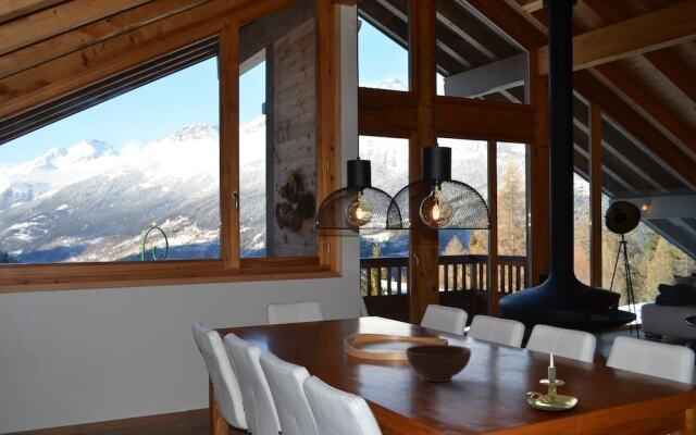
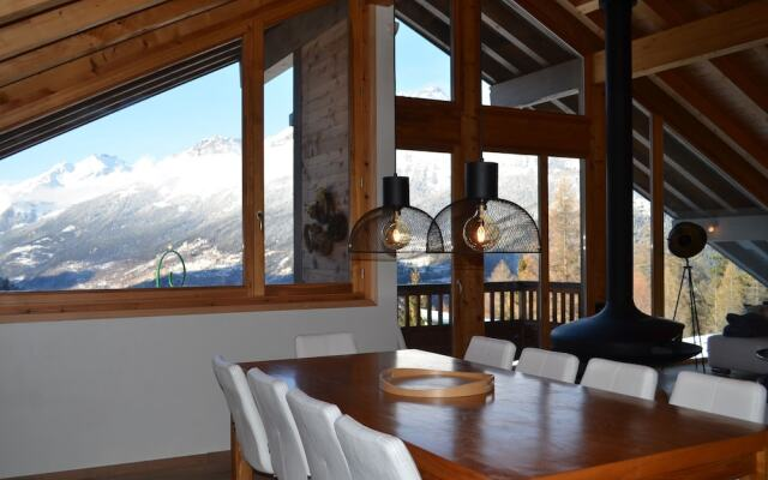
- candle holder (549, 380)
- bowl (438, 364)
